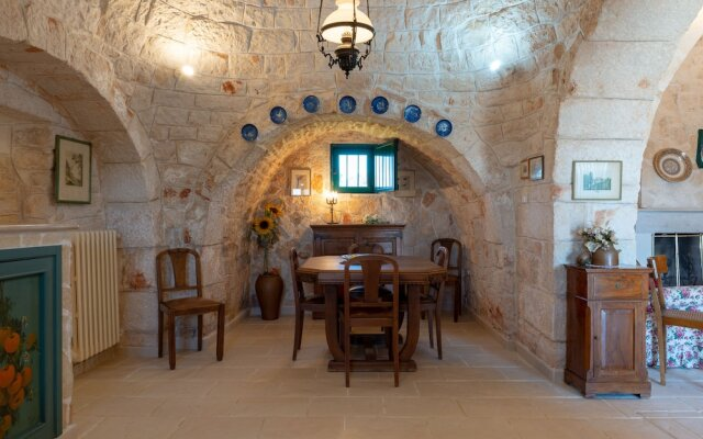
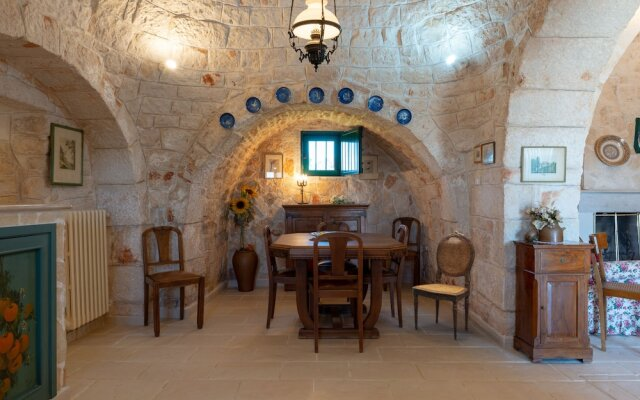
+ dining chair (444, 284)
